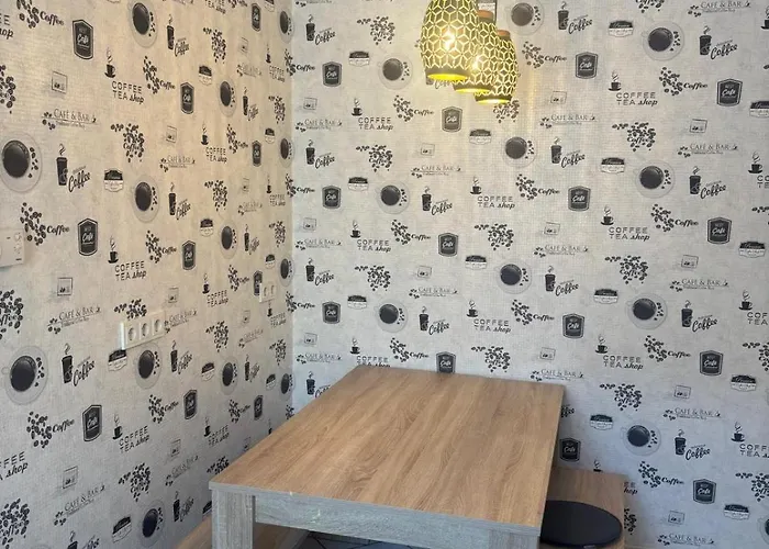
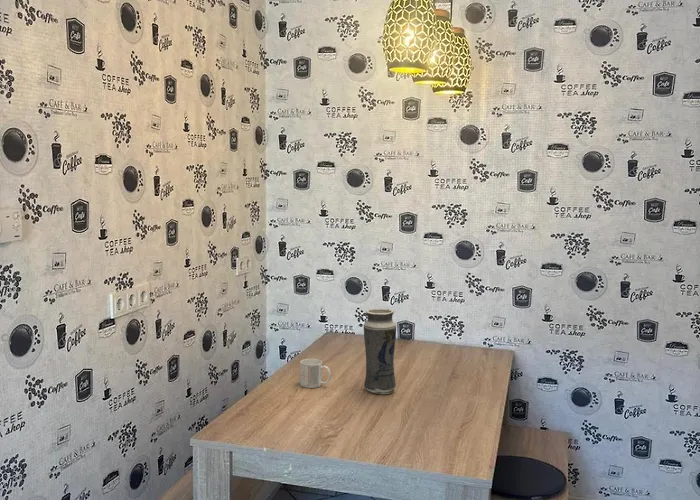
+ mug (315, 373)
+ vase (379, 350)
